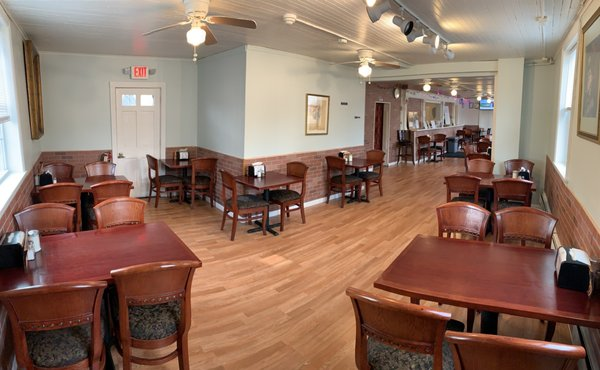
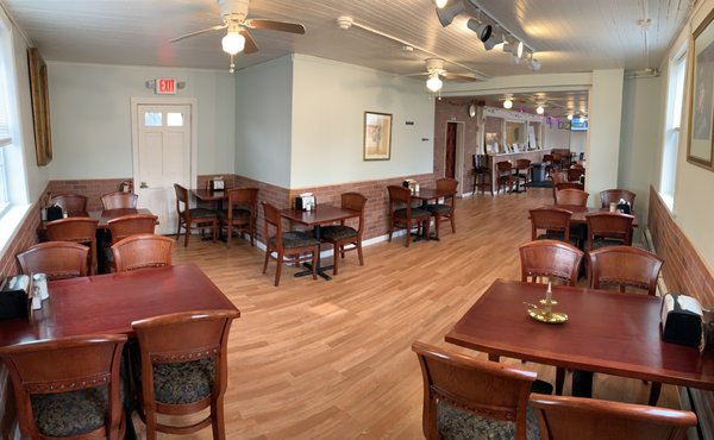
+ candle holder (545, 300)
